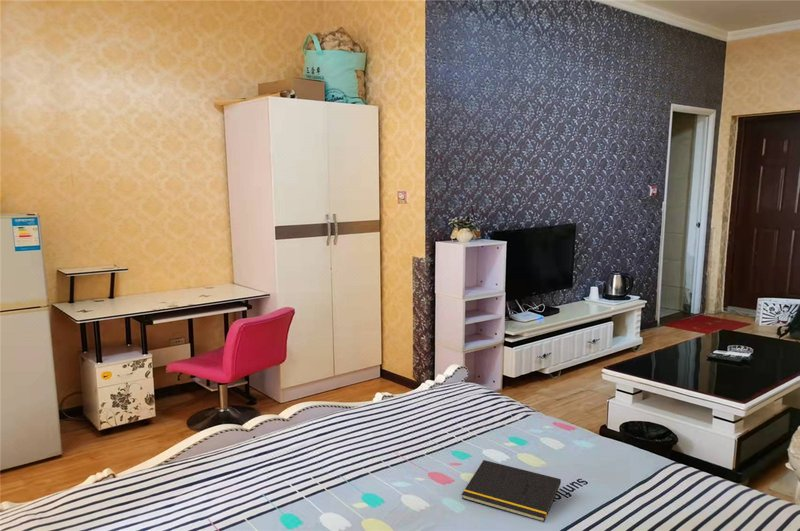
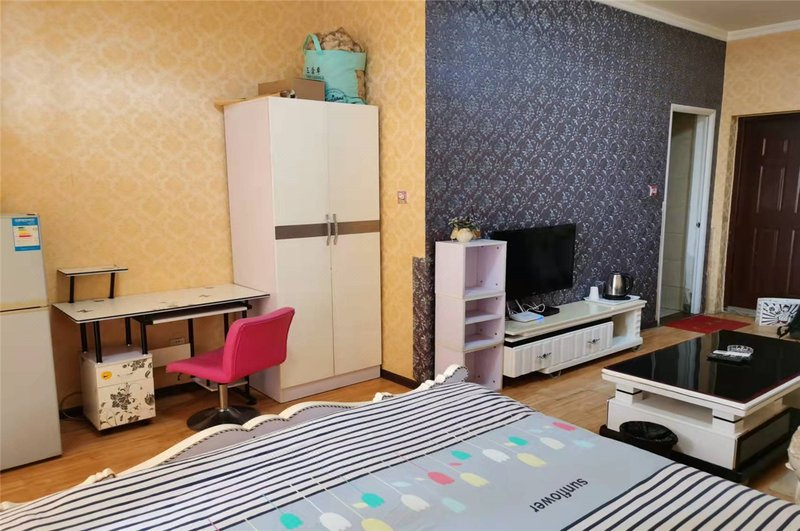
- notepad (511, 488)
